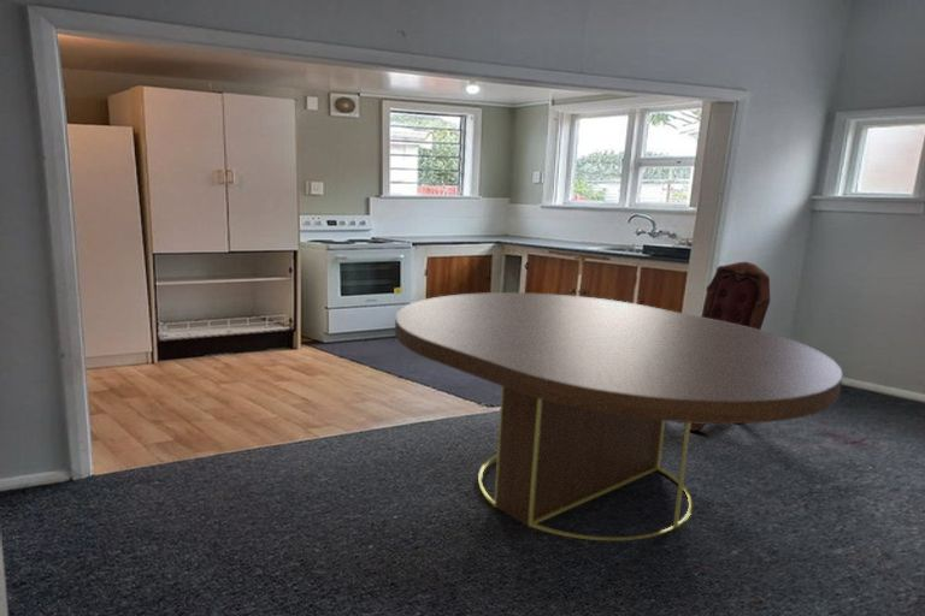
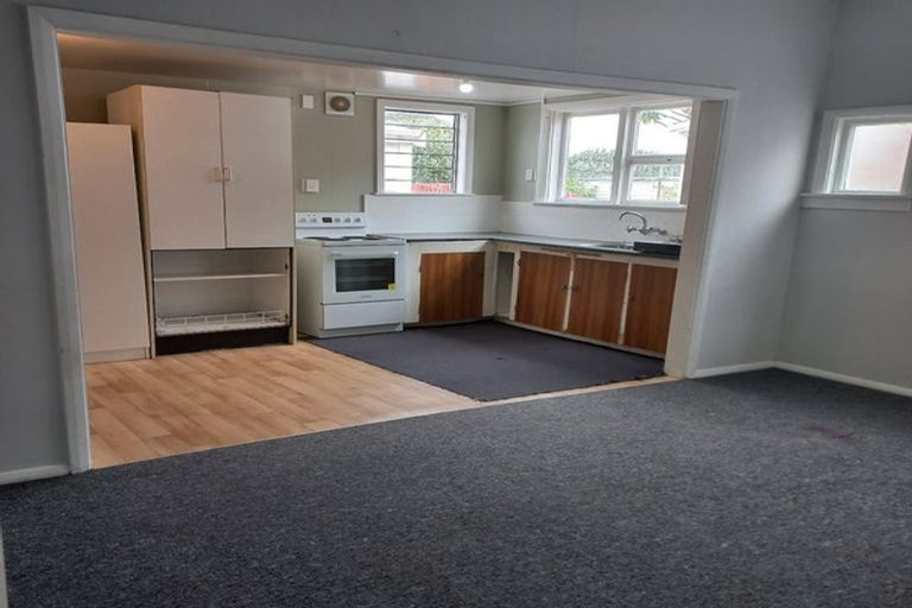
- dining chair (713, 319)
- dining table (589, 410)
